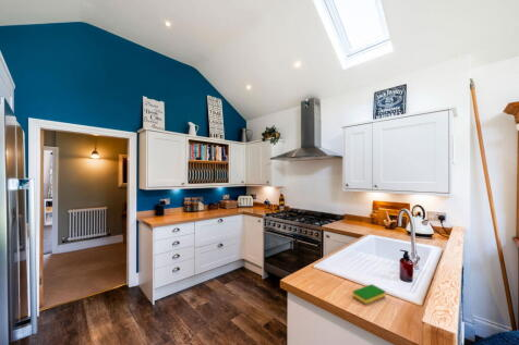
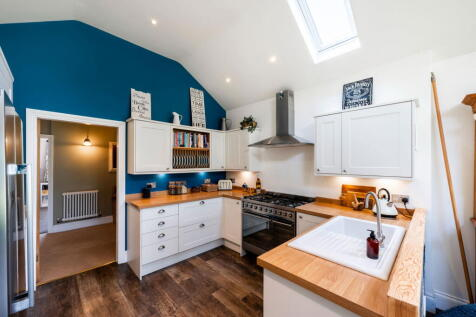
- dish sponge (369, 293)
